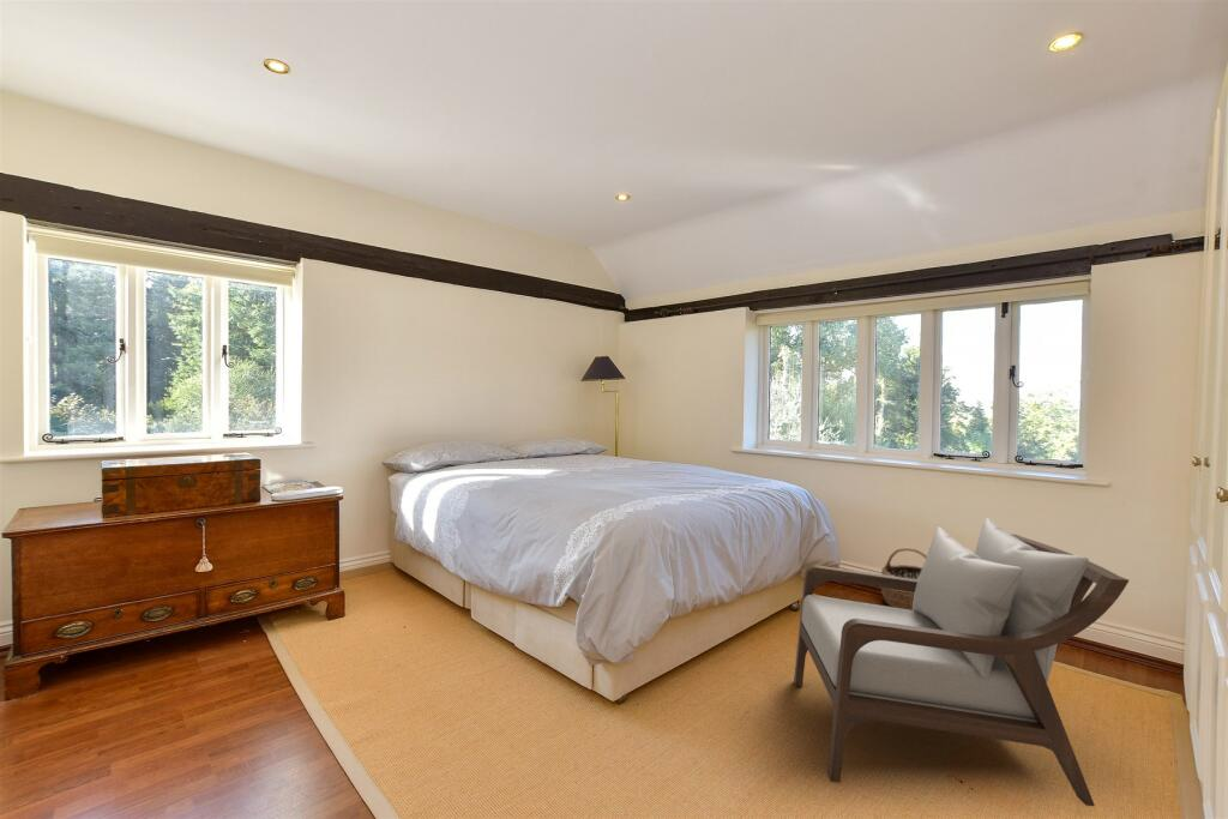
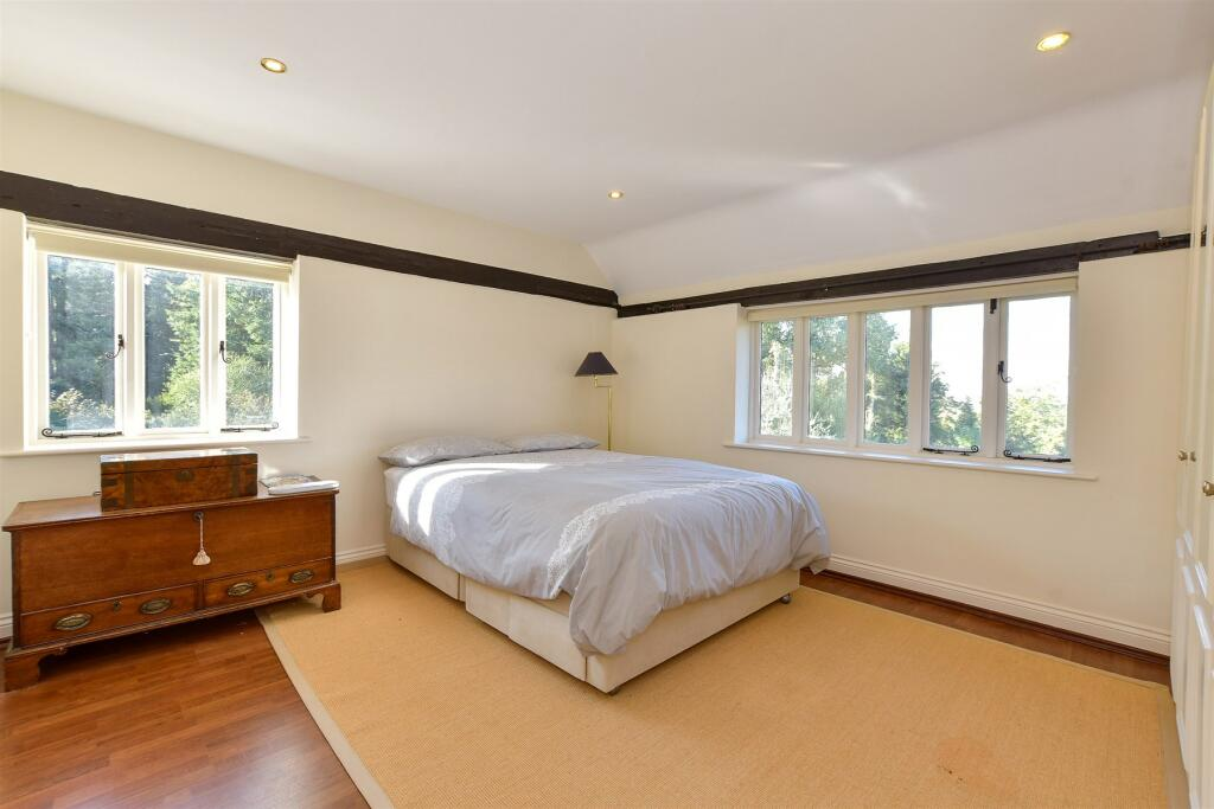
- wicker basket (911, 578)
- armchair (935, 633)
